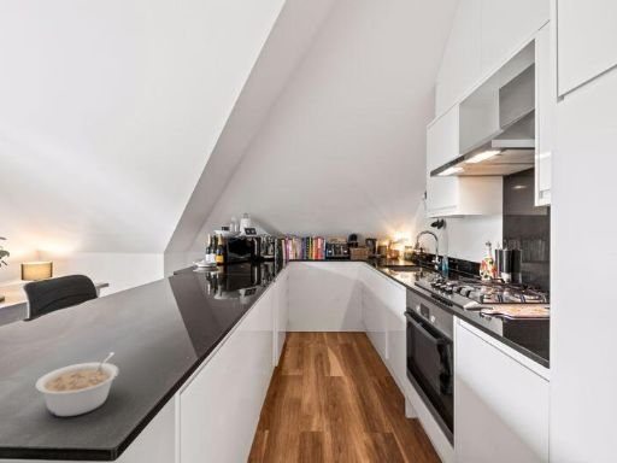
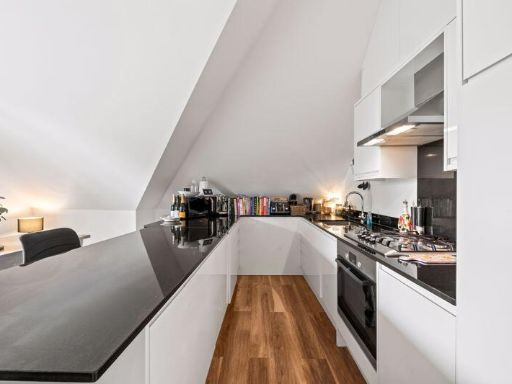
- legume (78, 385)
